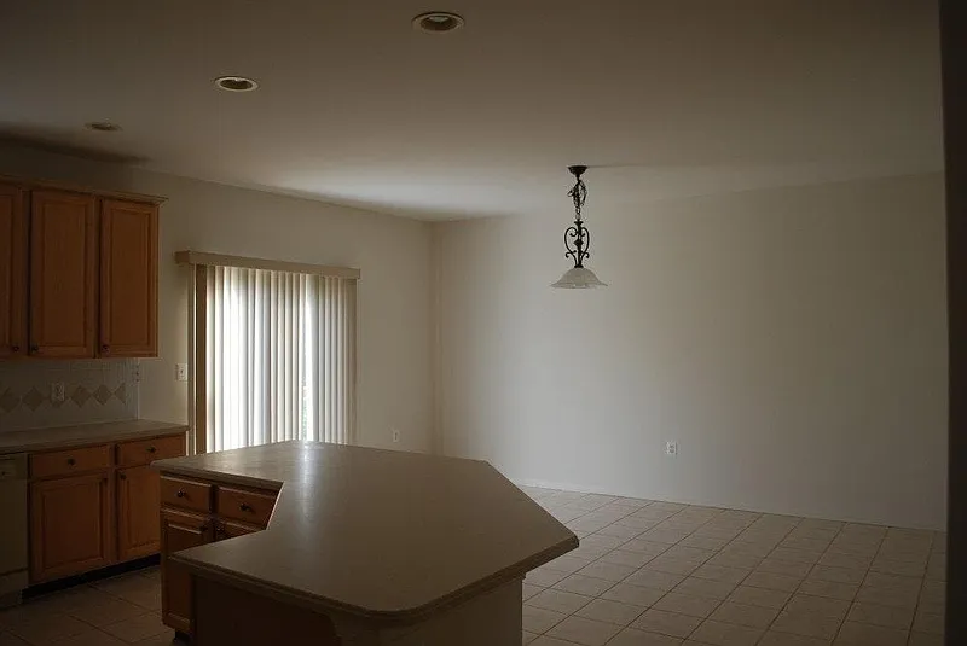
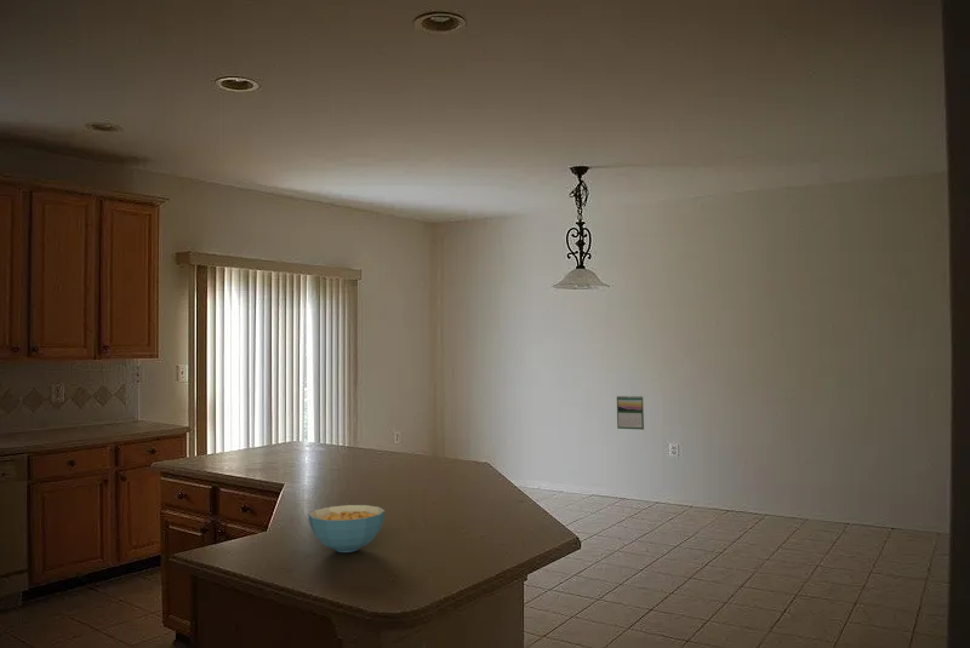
+ calendar (629, 412)
+ cereal bowl (347, 531)
